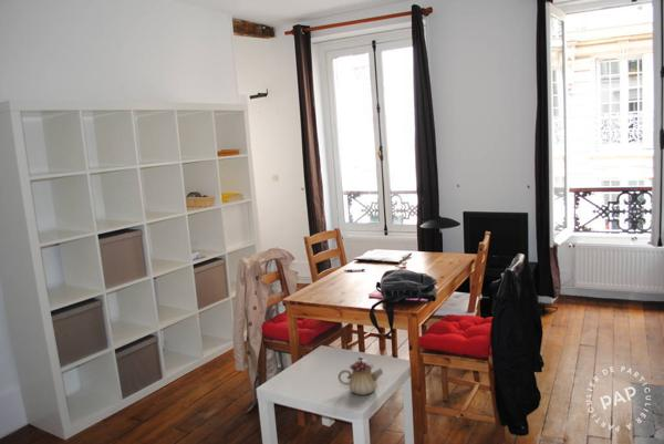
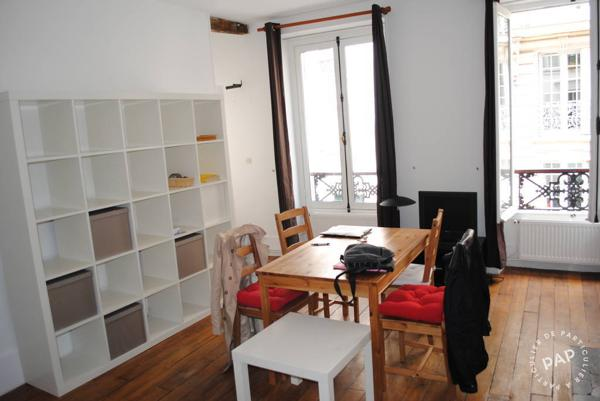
- teapot (360, 373)
